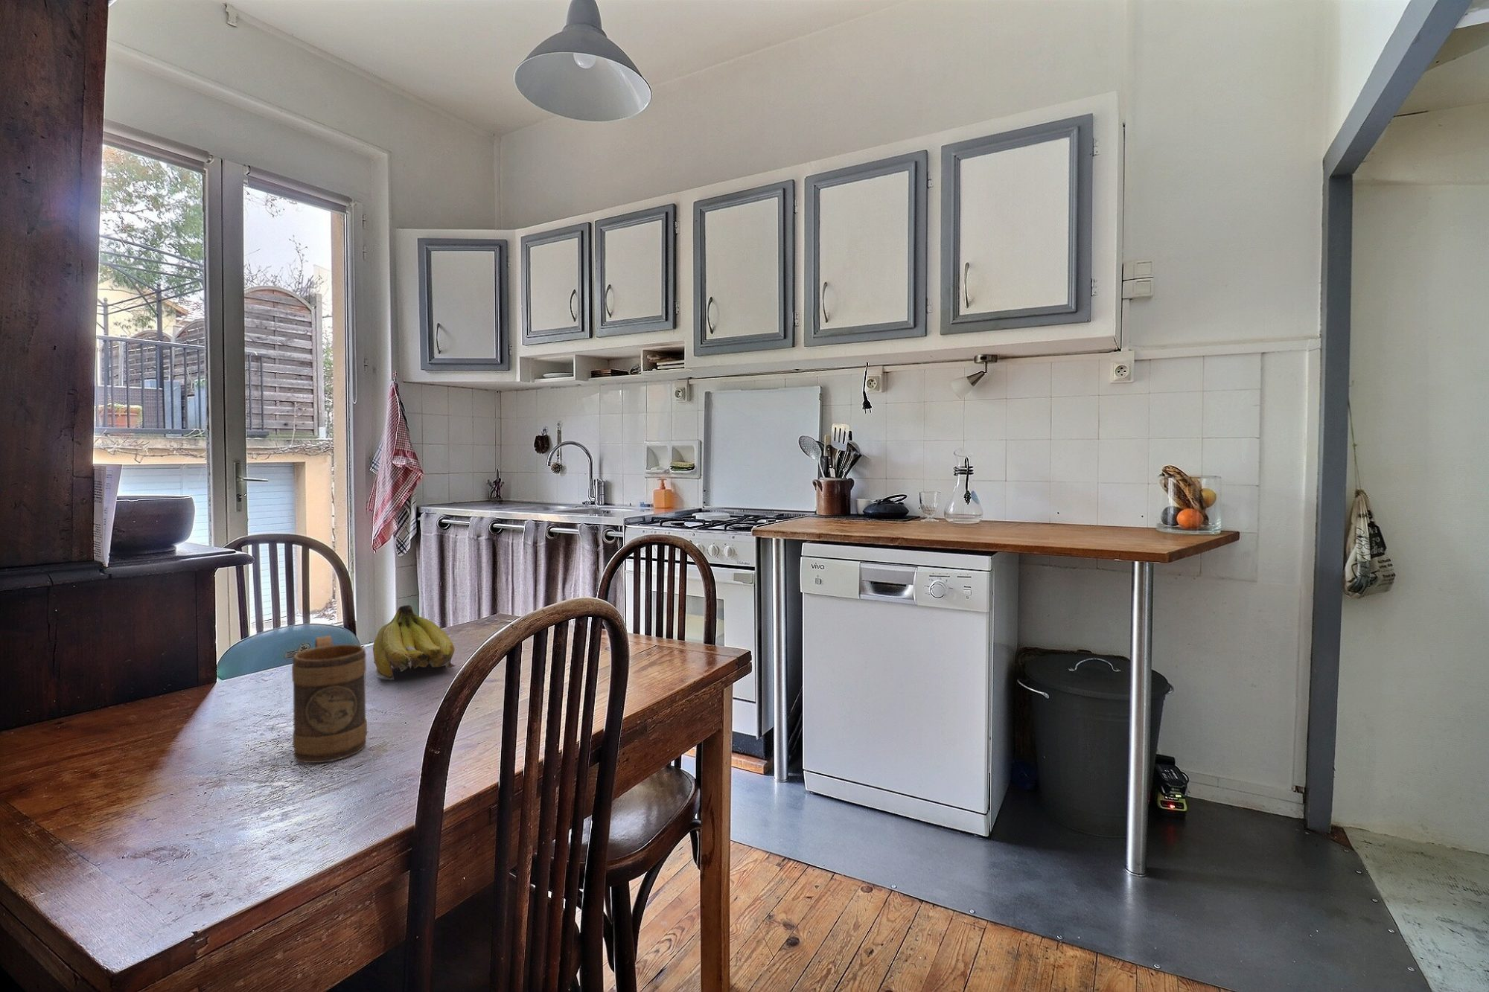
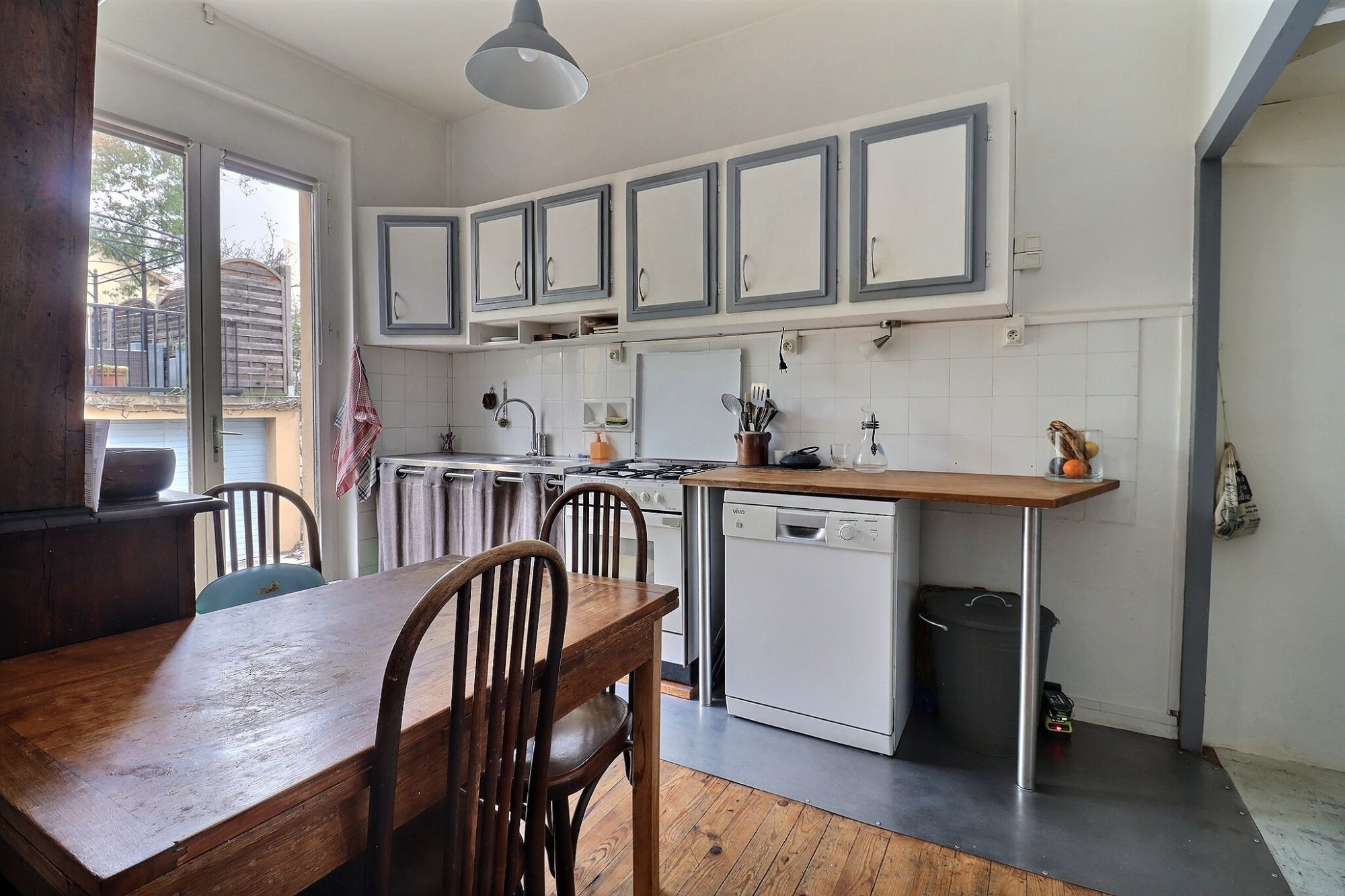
- fruit (415, 641)
- mug (329, 693)
